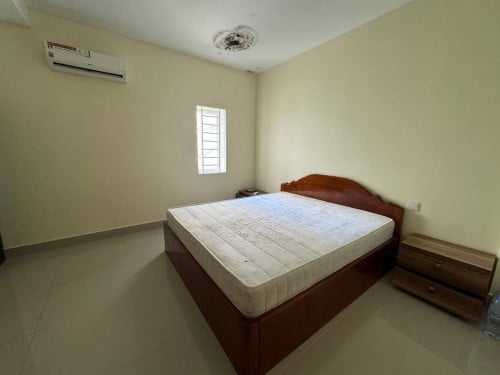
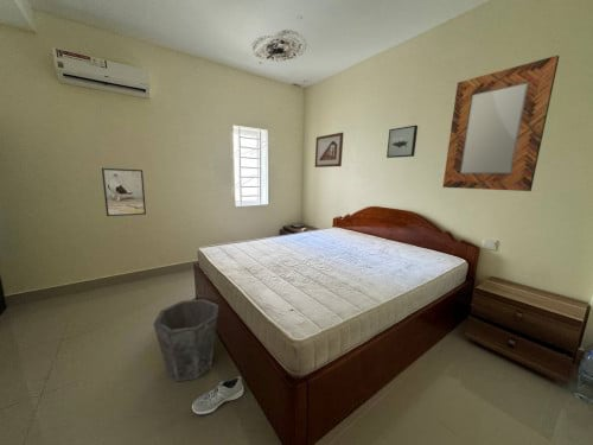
+ sneaker (218, 392)
+ home mirror (491, 132)
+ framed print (125, 192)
+ picture frame (327, 151)
+ waste bin (190, 339)
+ wall art (401, 142)
